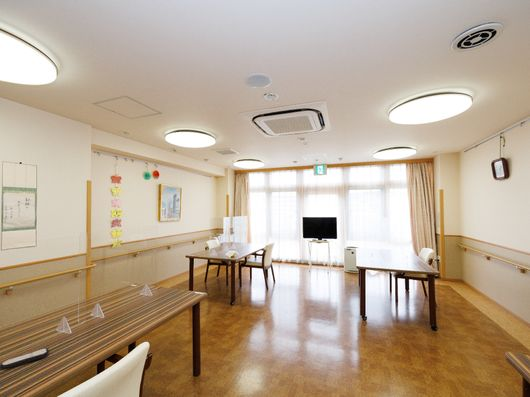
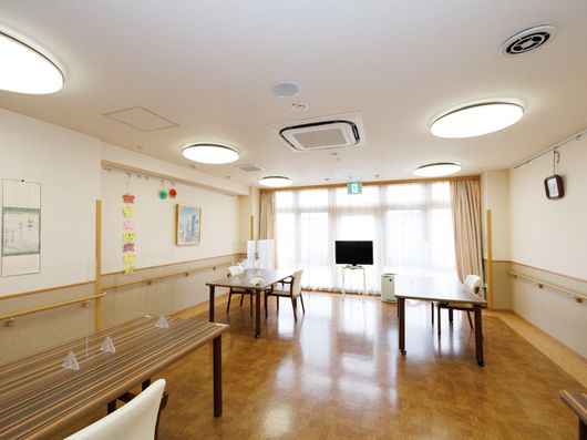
- remote control (25, 358)
